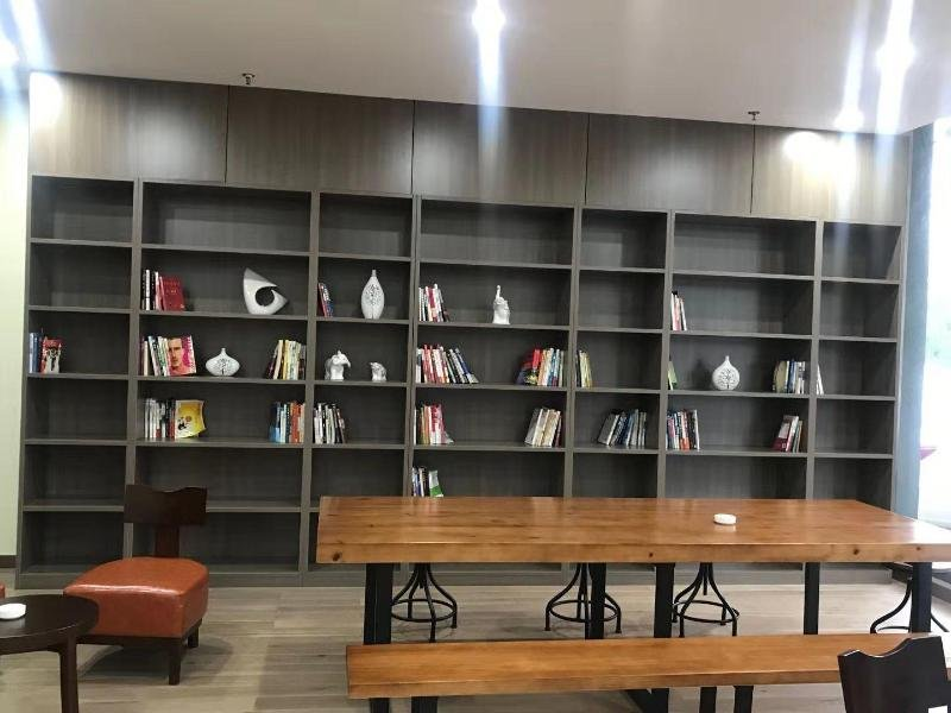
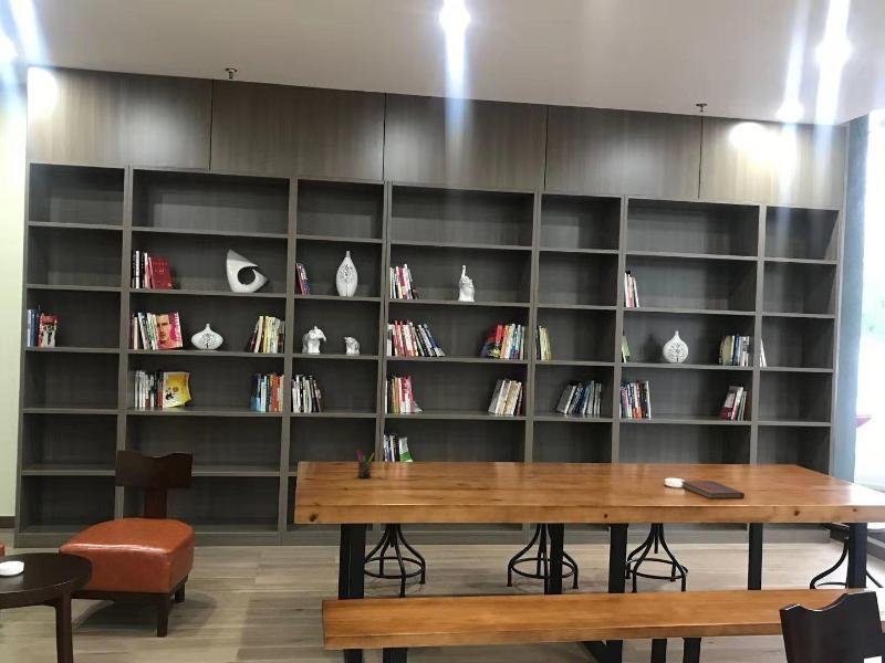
+ pen holder (363, 463)
+ diary (711, 488)
